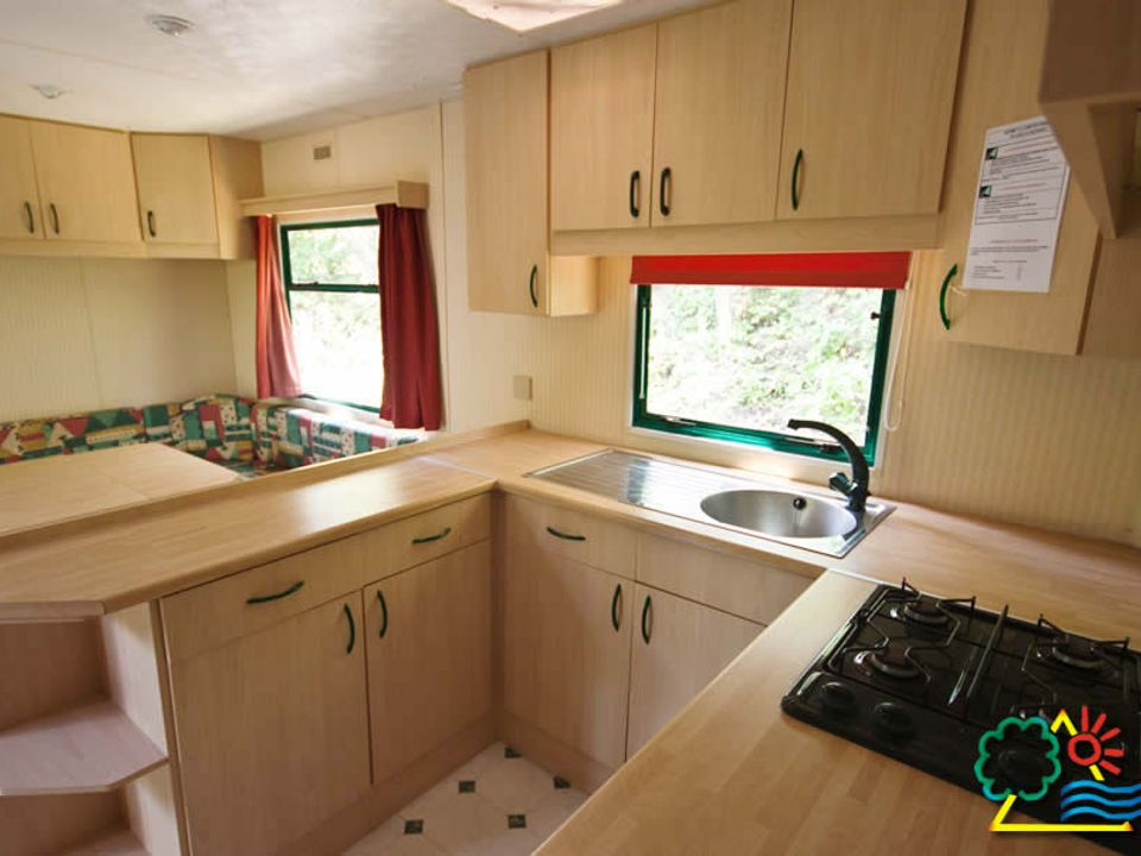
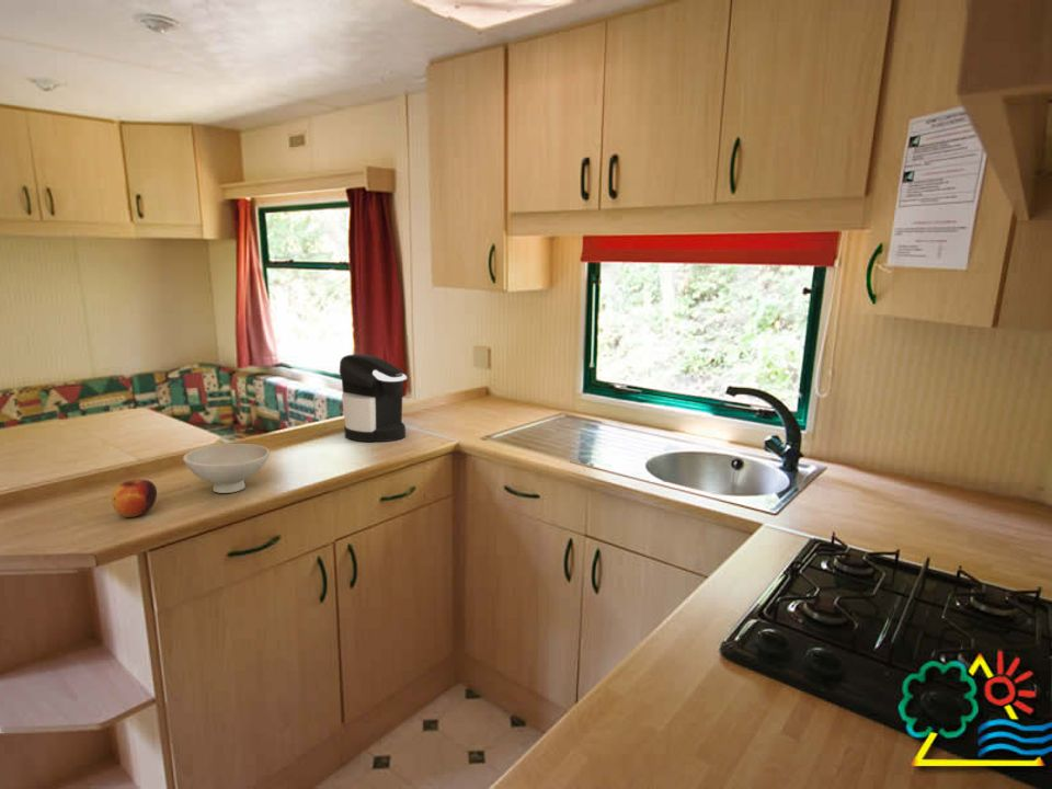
+ apple (134, 498)
+ coffee maker (376, 396)
+ bowl (229, 470)
